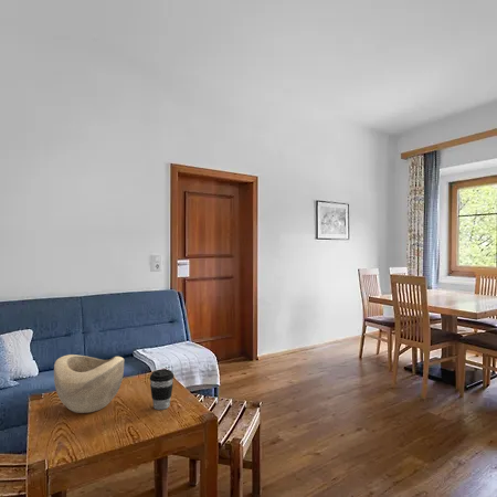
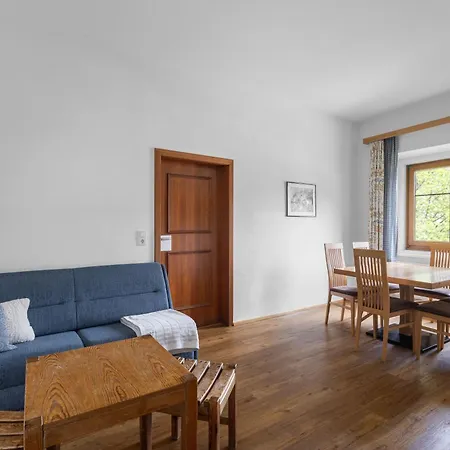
- coffee cup (161, 389)
- decorative bowl (89, 381)
